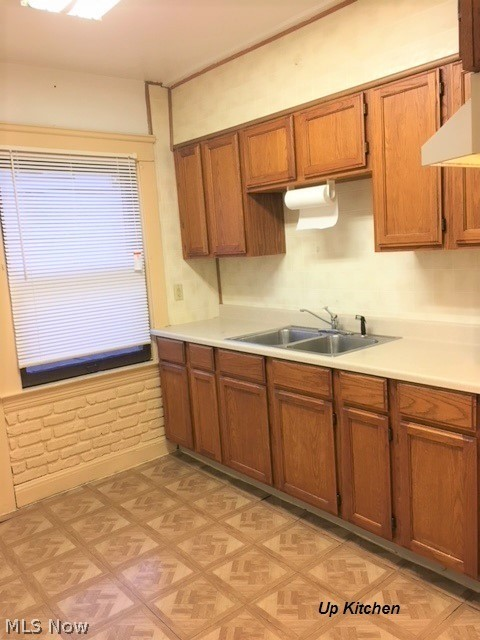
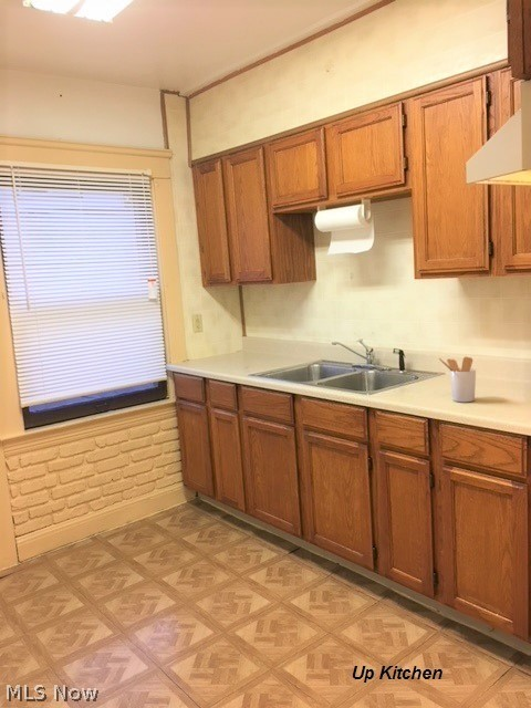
+ utensil holder (456, 377)
